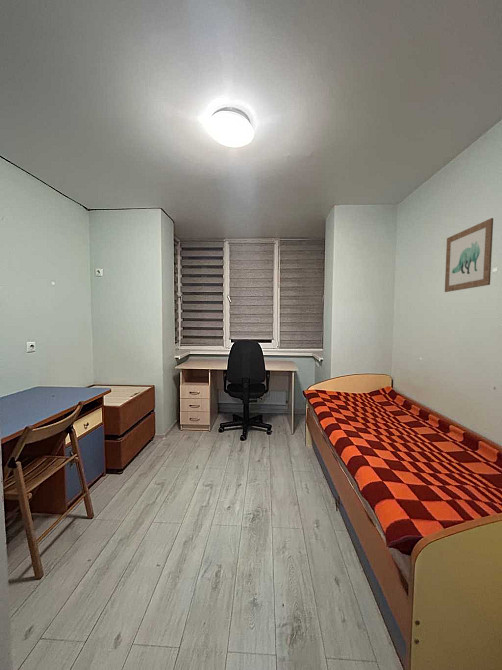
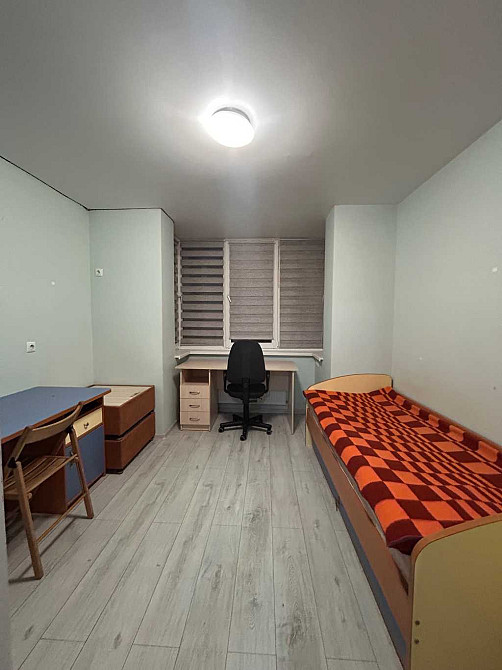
- wall art (466, 259)
